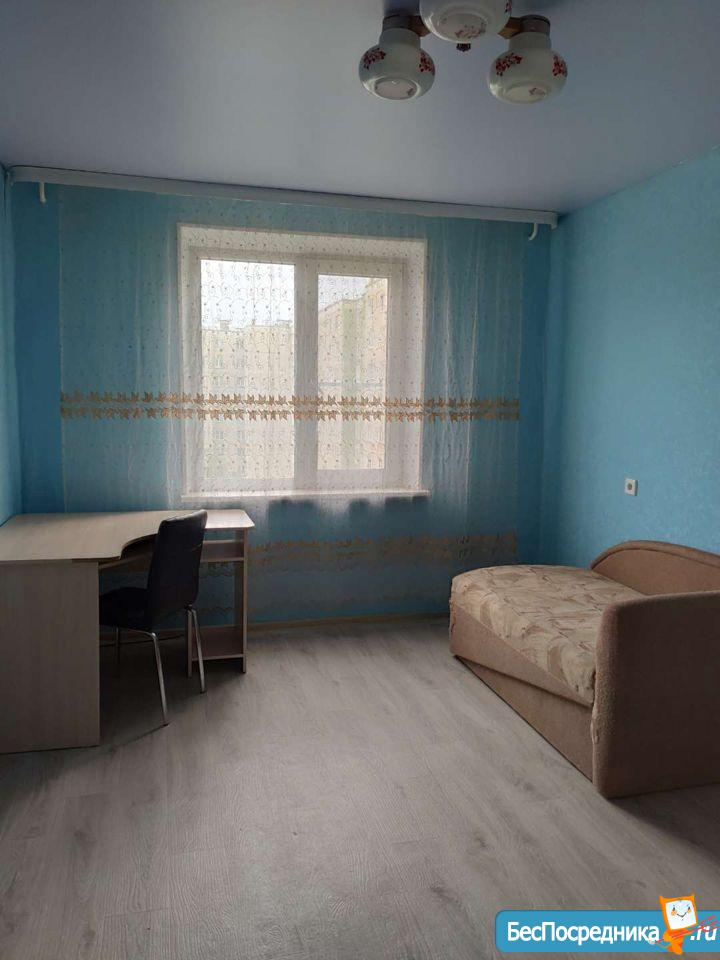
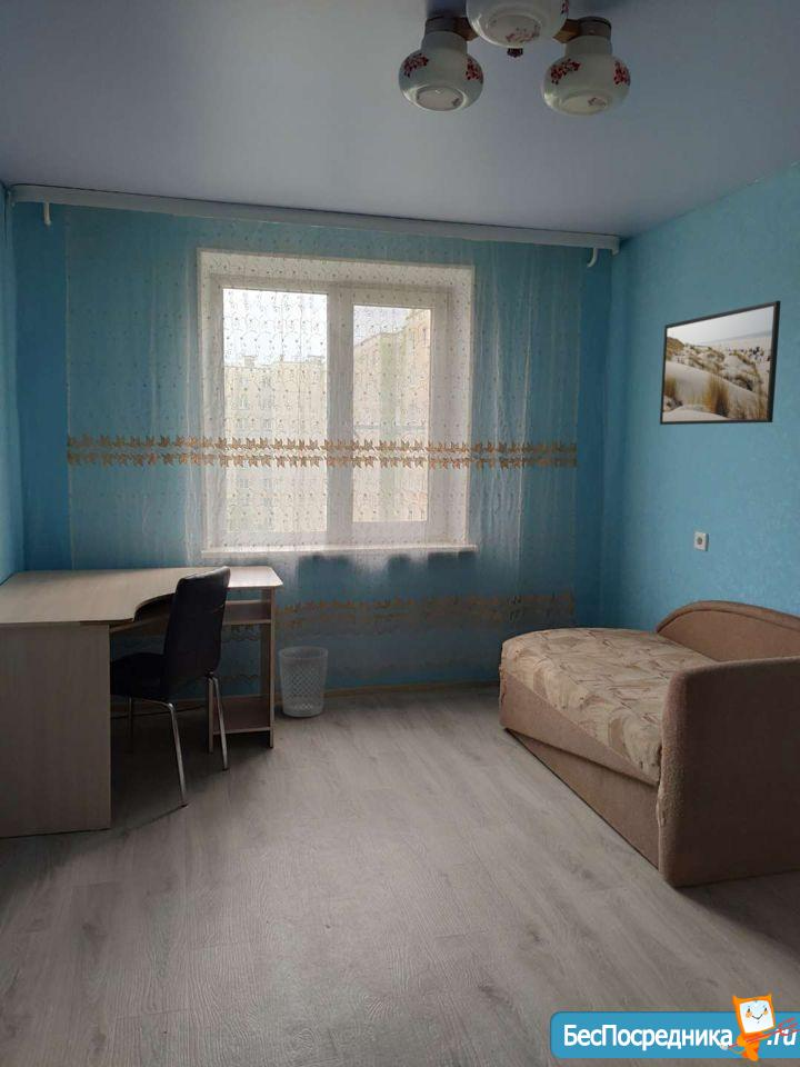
+ wastebasket (303, 681)
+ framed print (713, 369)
